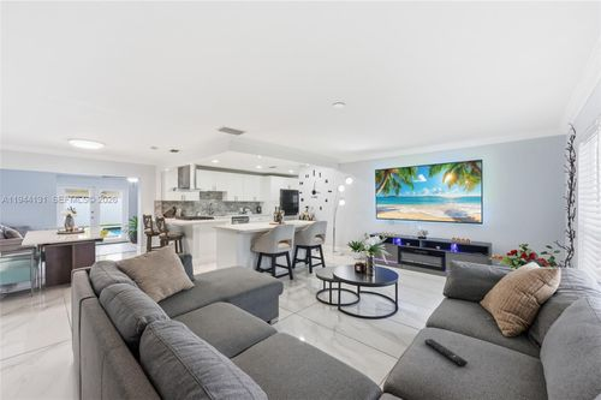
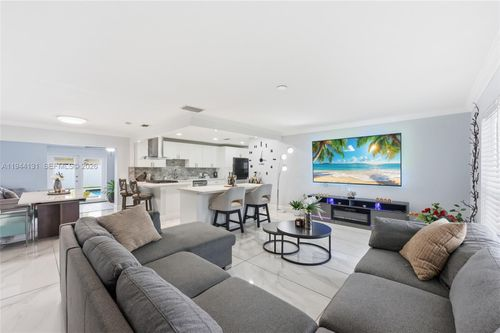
- remote control (444, 351)
